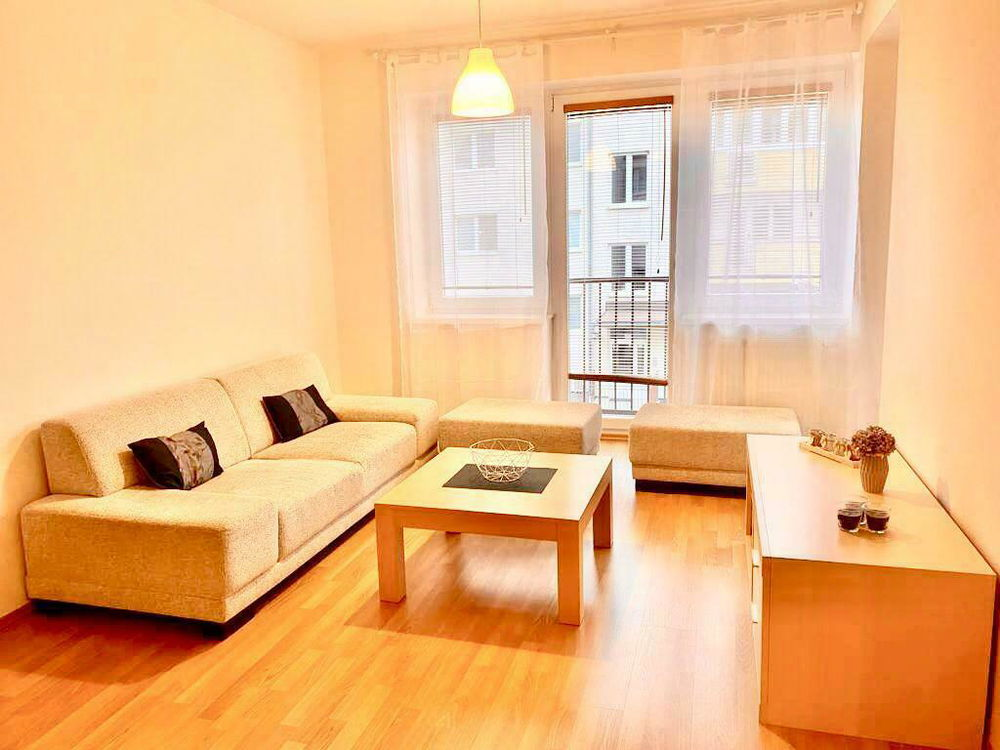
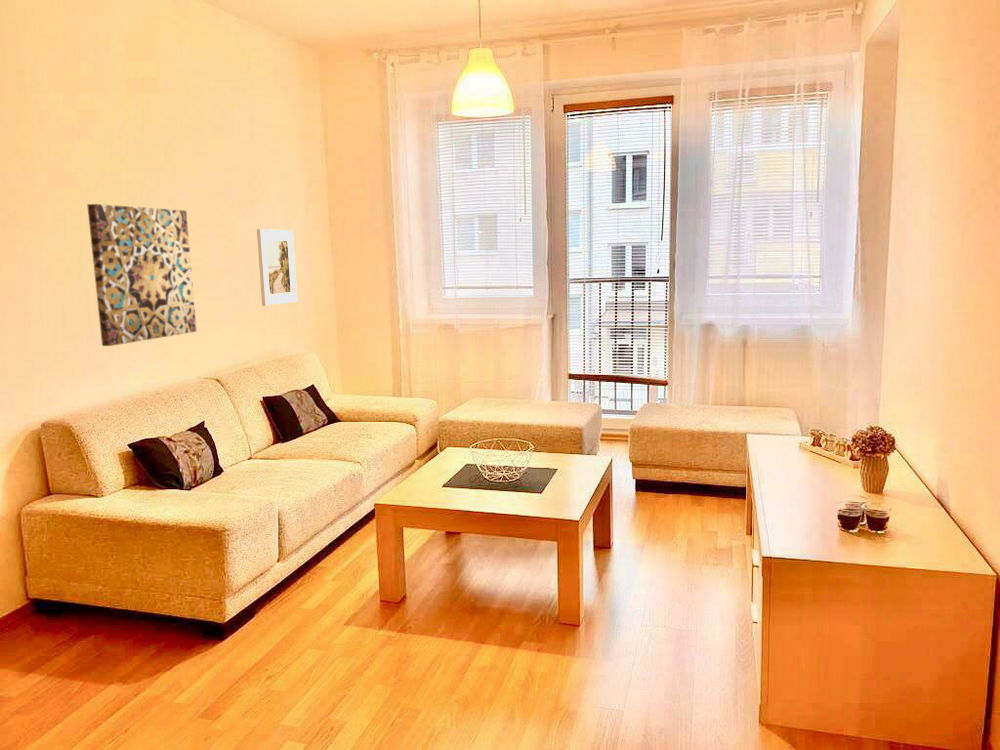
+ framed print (278, 267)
+ wall art (146, 273)
